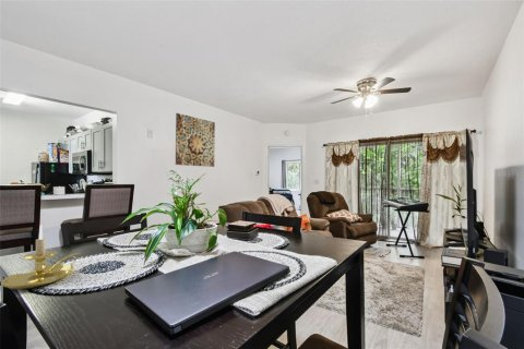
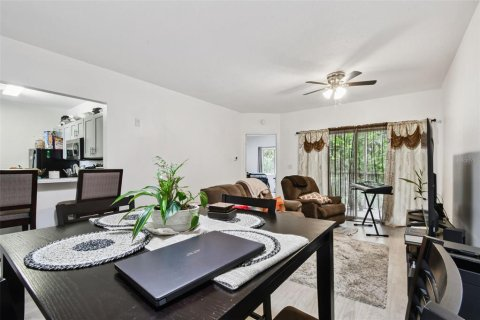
- wall art (196, 142)
- candle holder (45, 251)
